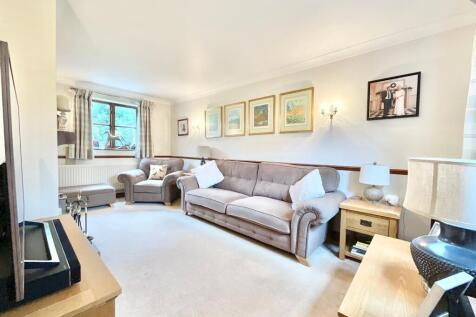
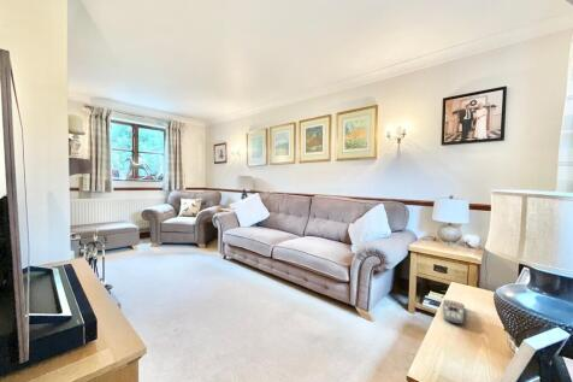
+ remote control (453, 311)
